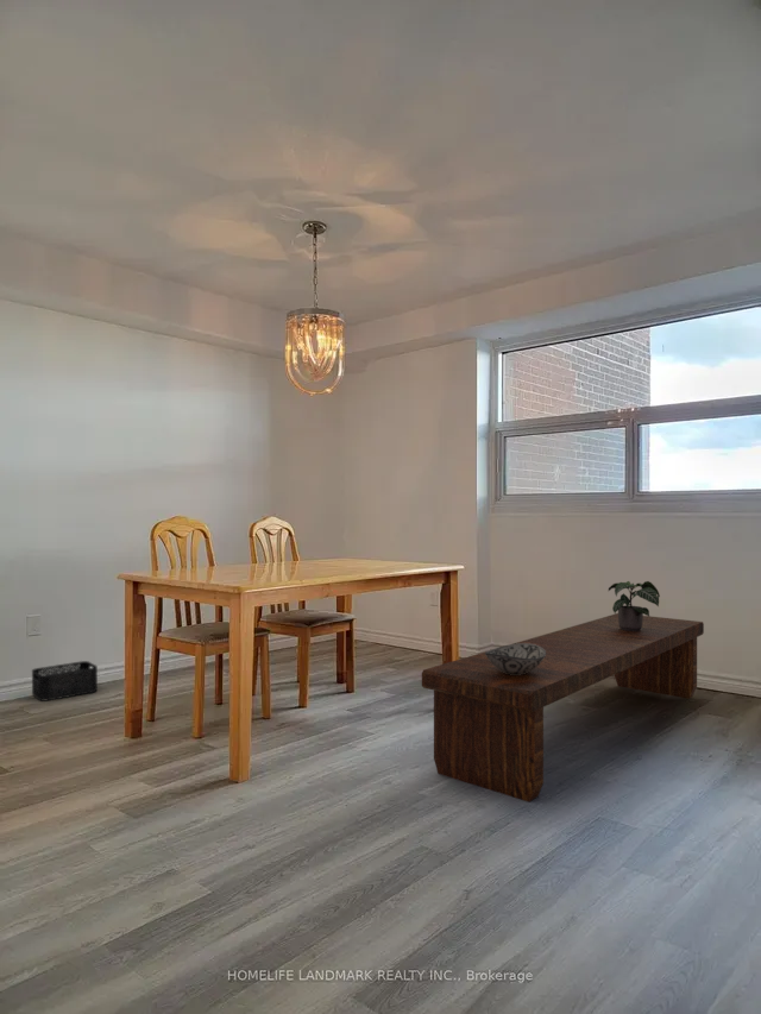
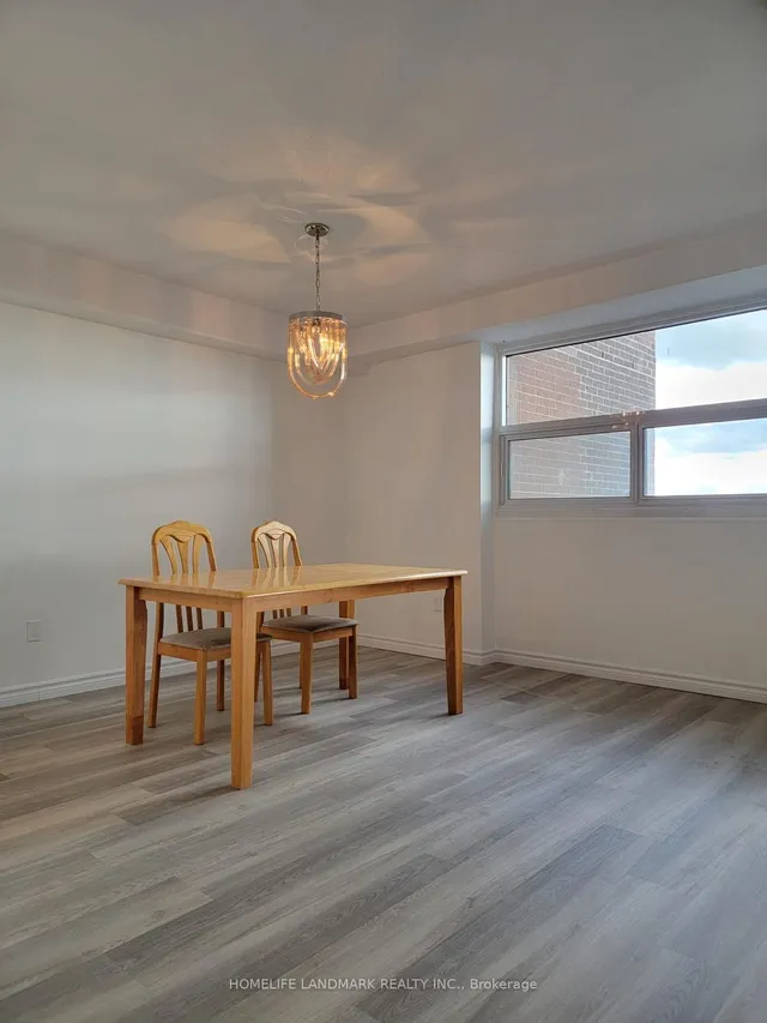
- decorative bowl (515, 660)
- storage bin (64, 680)
- bench (586, 685)
- potted plant (633, 606)
